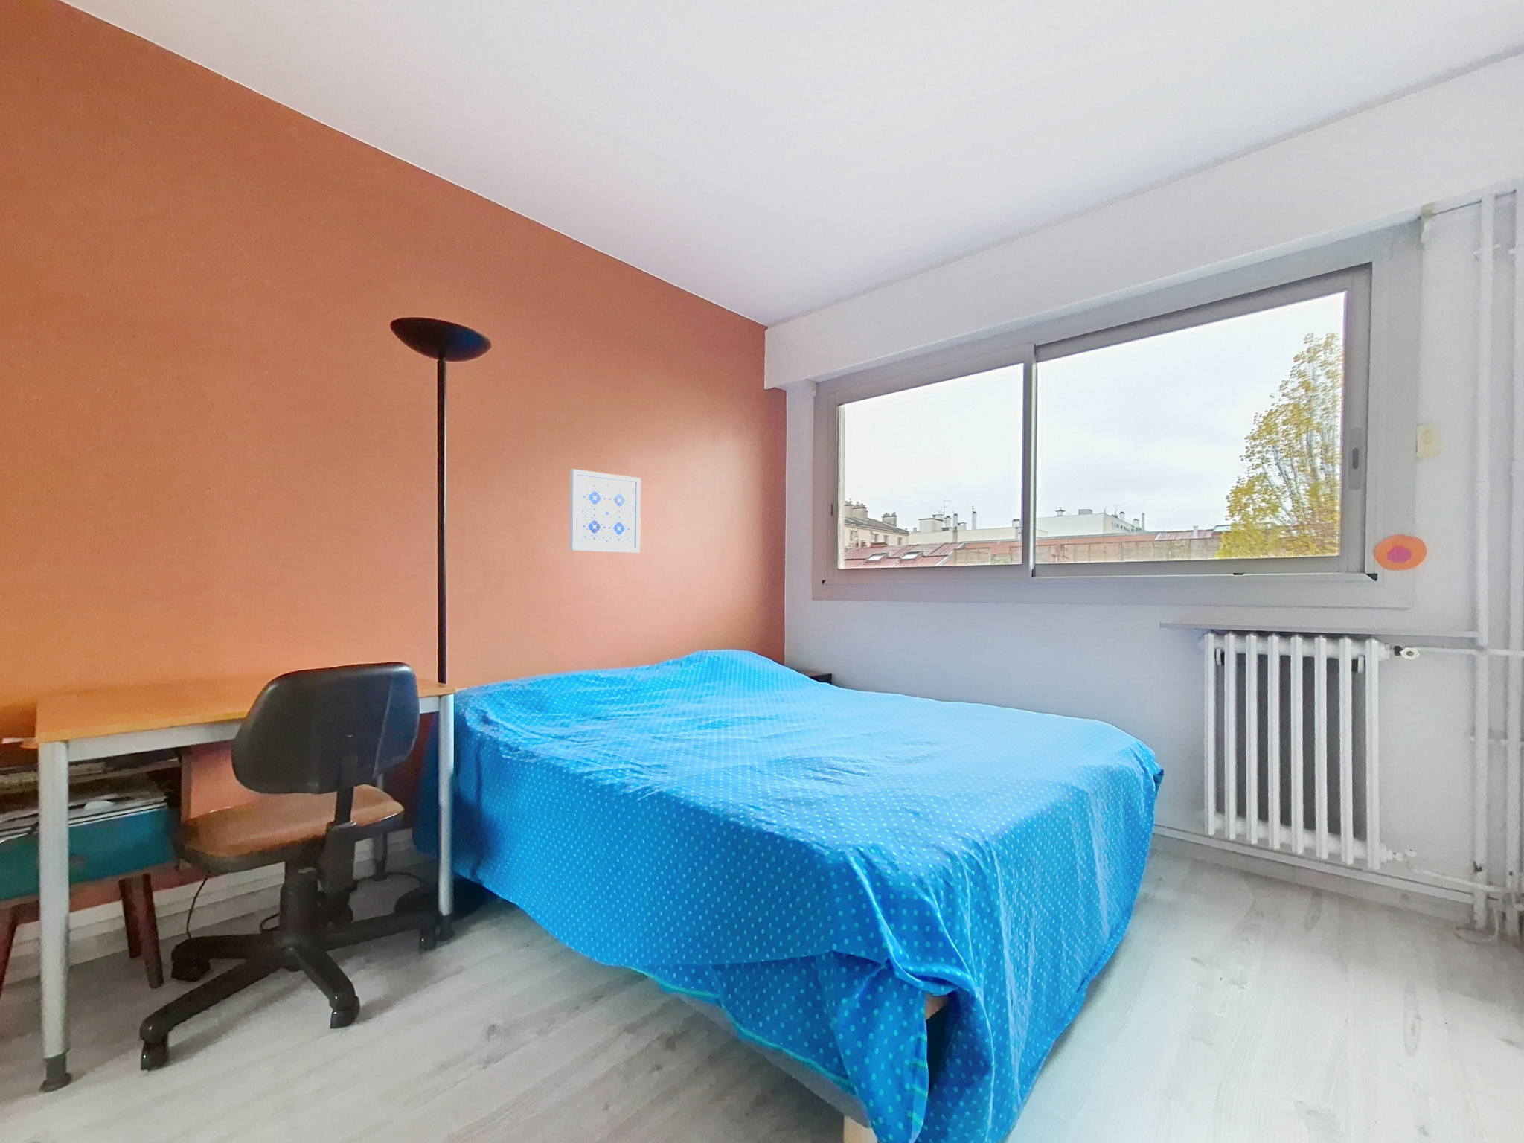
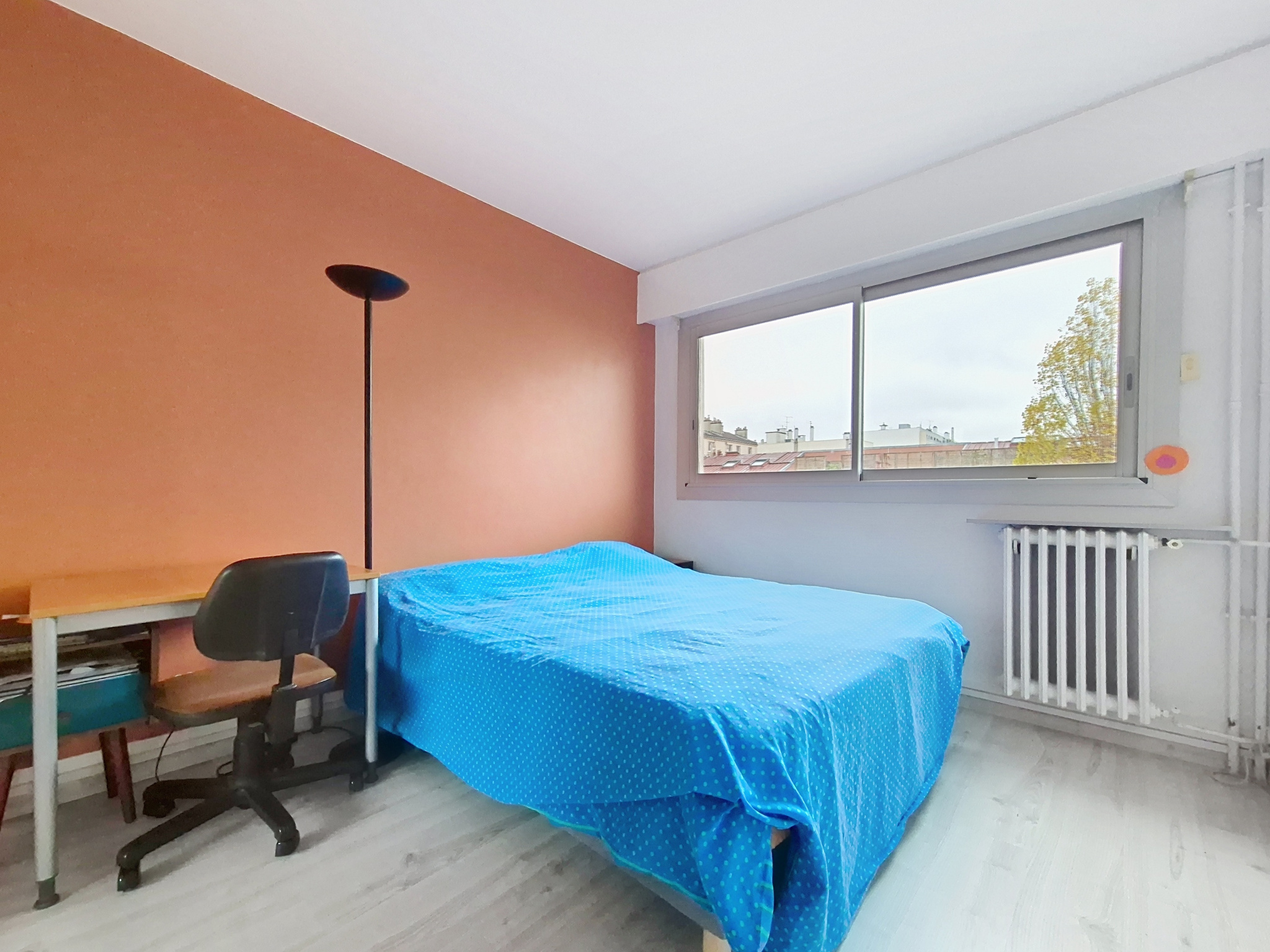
- wall art (606, 513)
